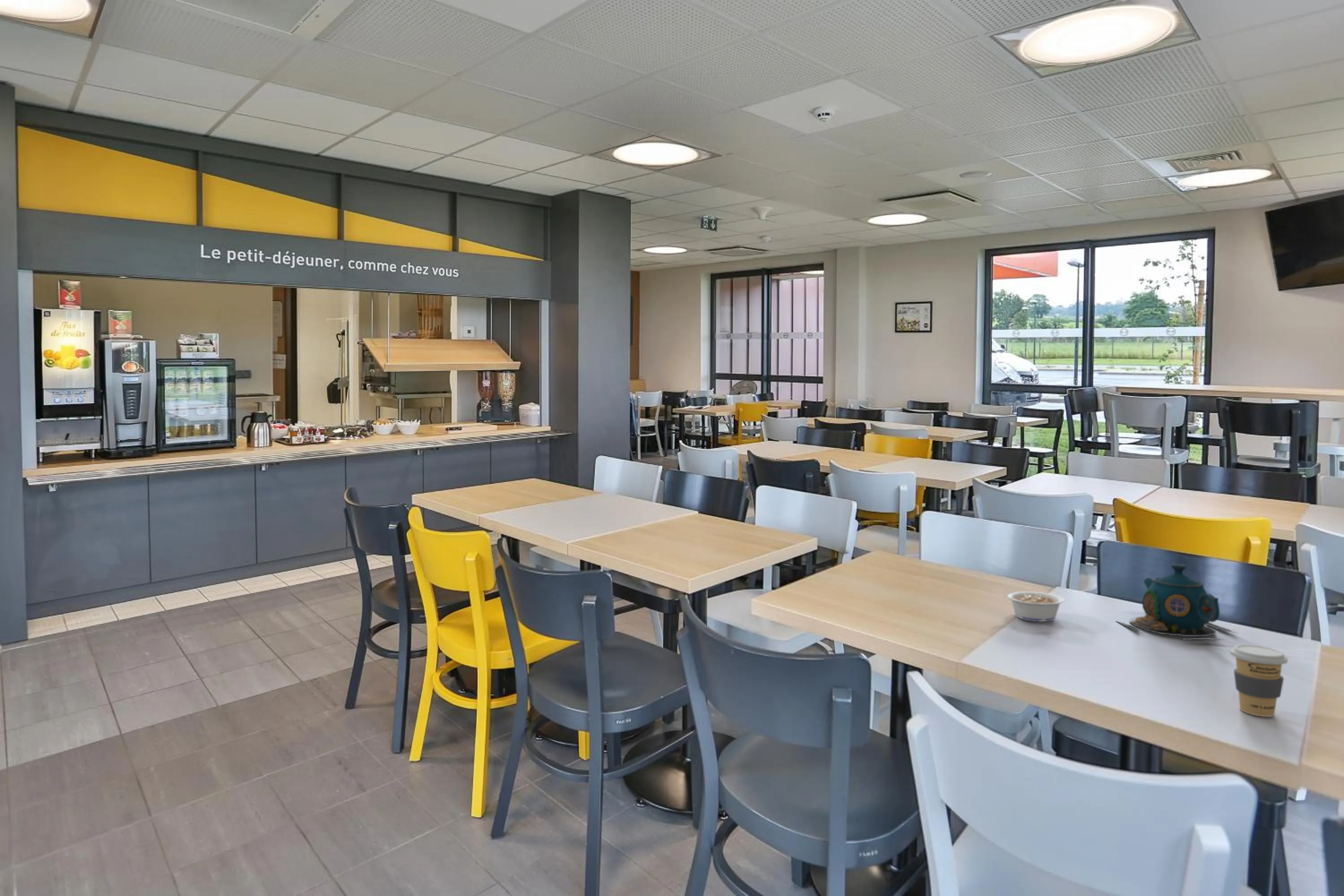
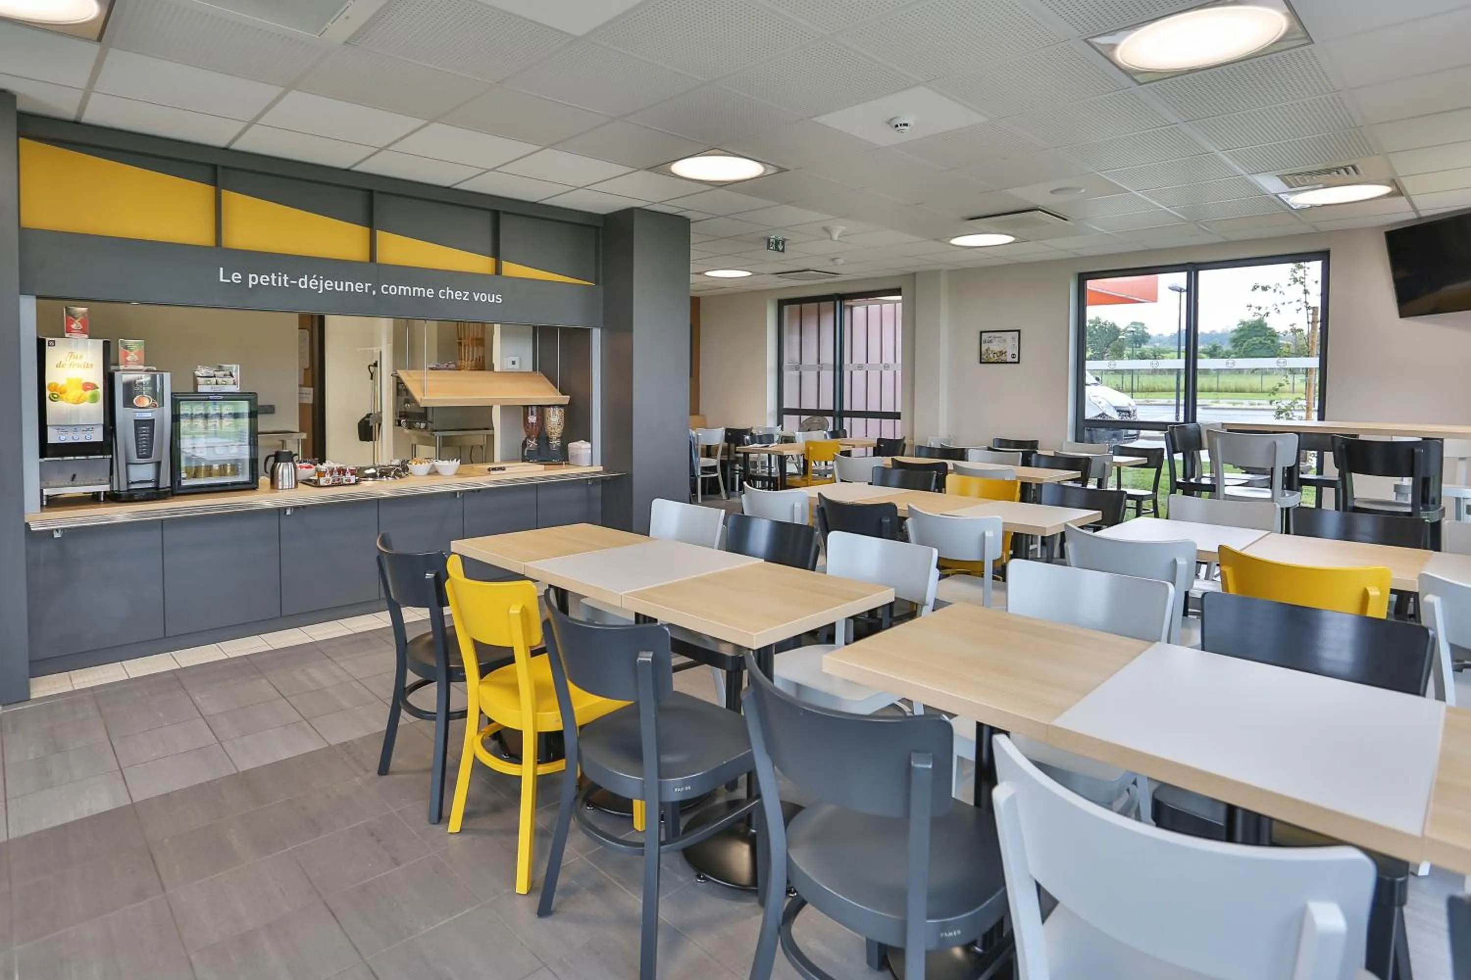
- teapot (1175, 596)
- coffee cup (1258, 681)
- legume (1034, 605)
